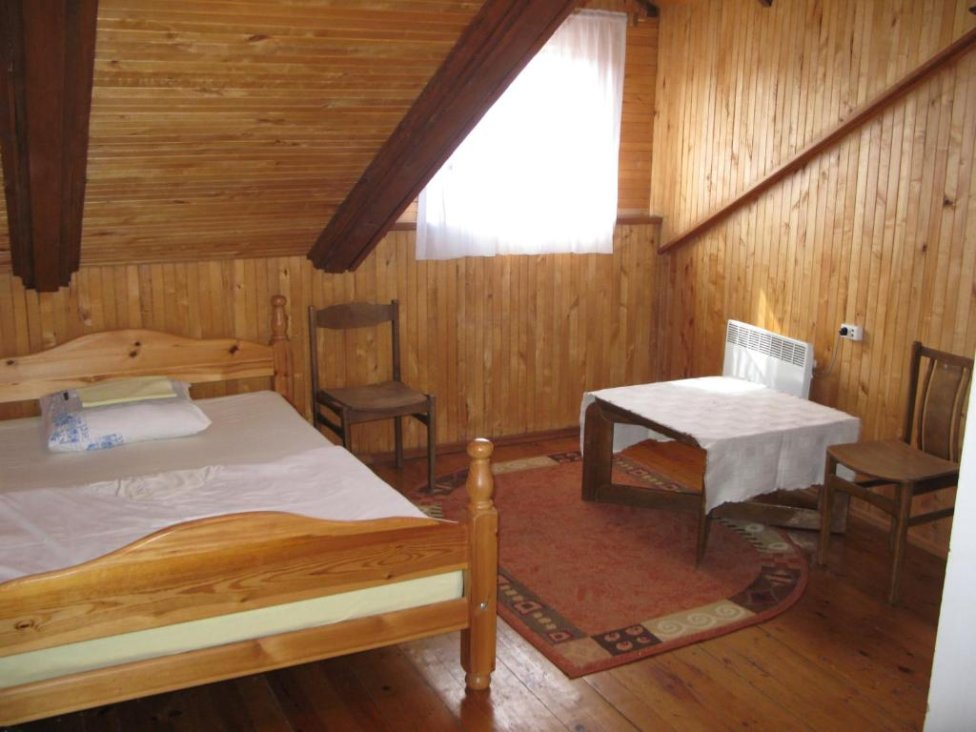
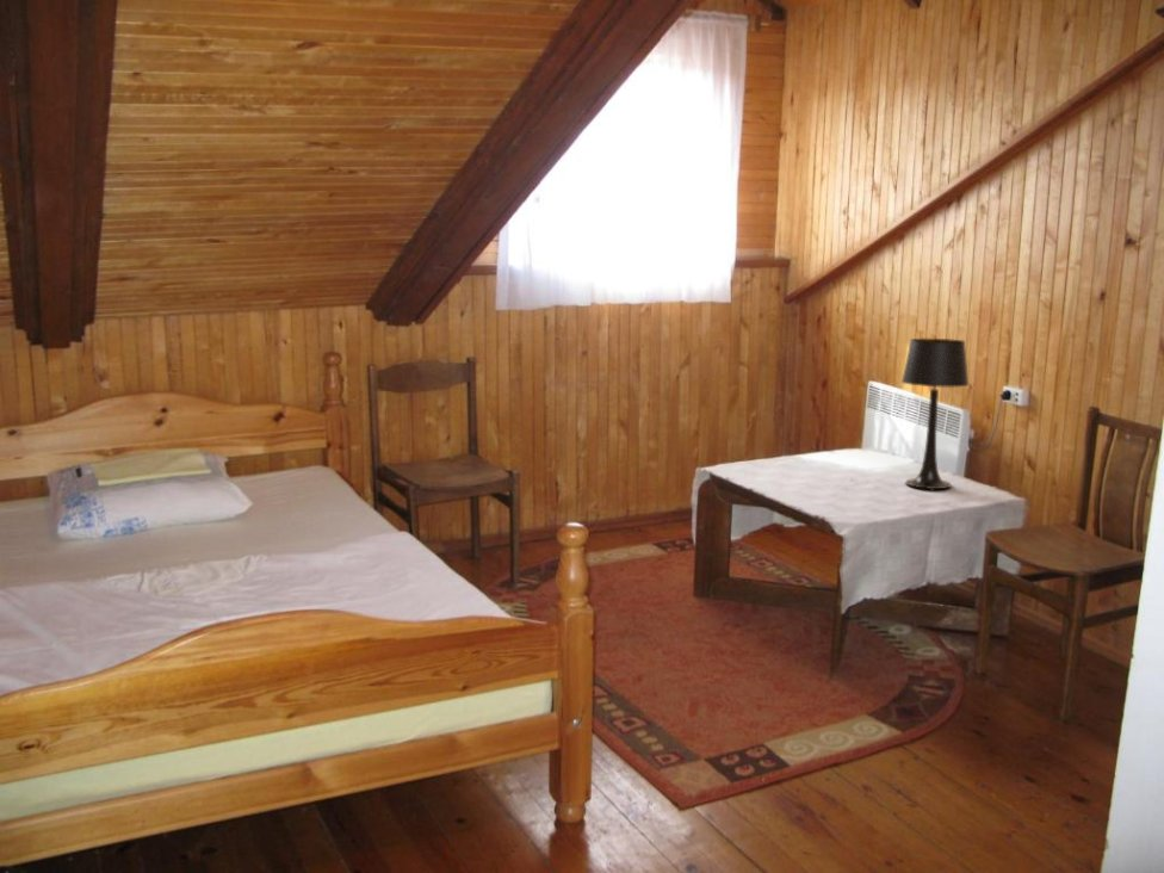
+ table lamp (933, 413)
